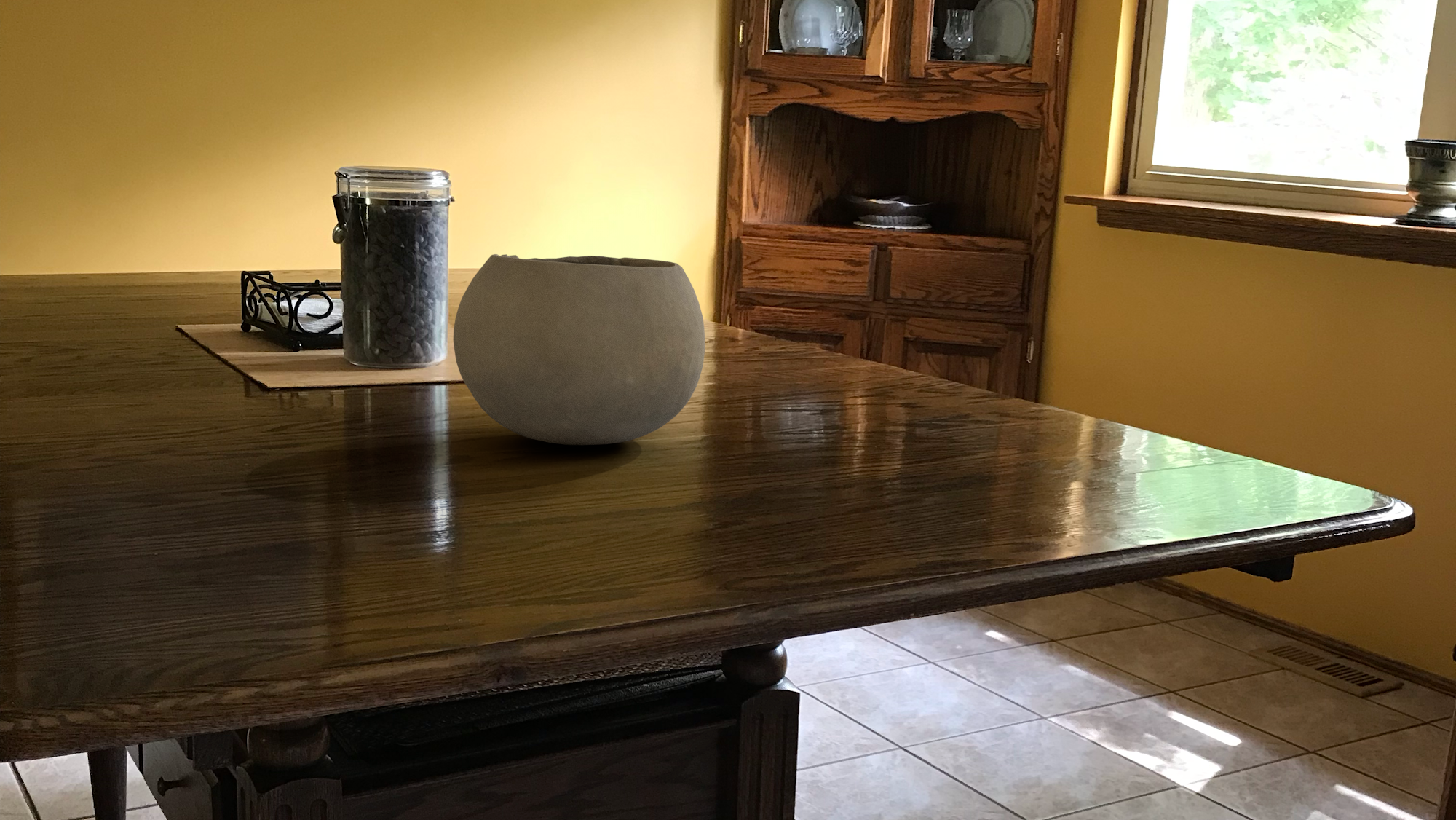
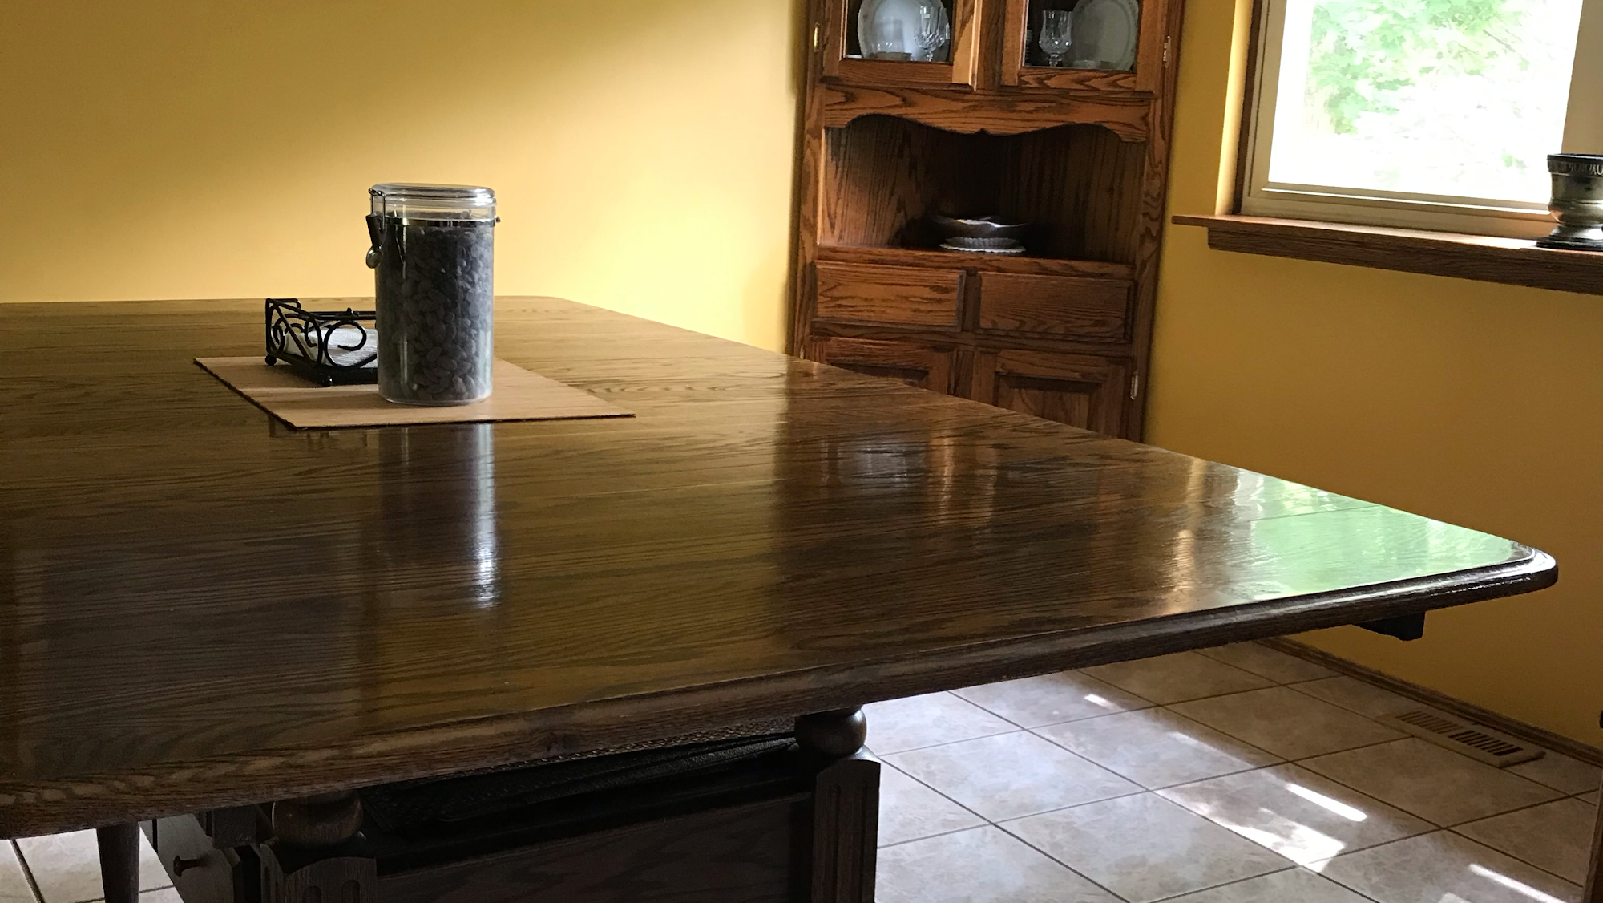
- bowl (579, 349)
